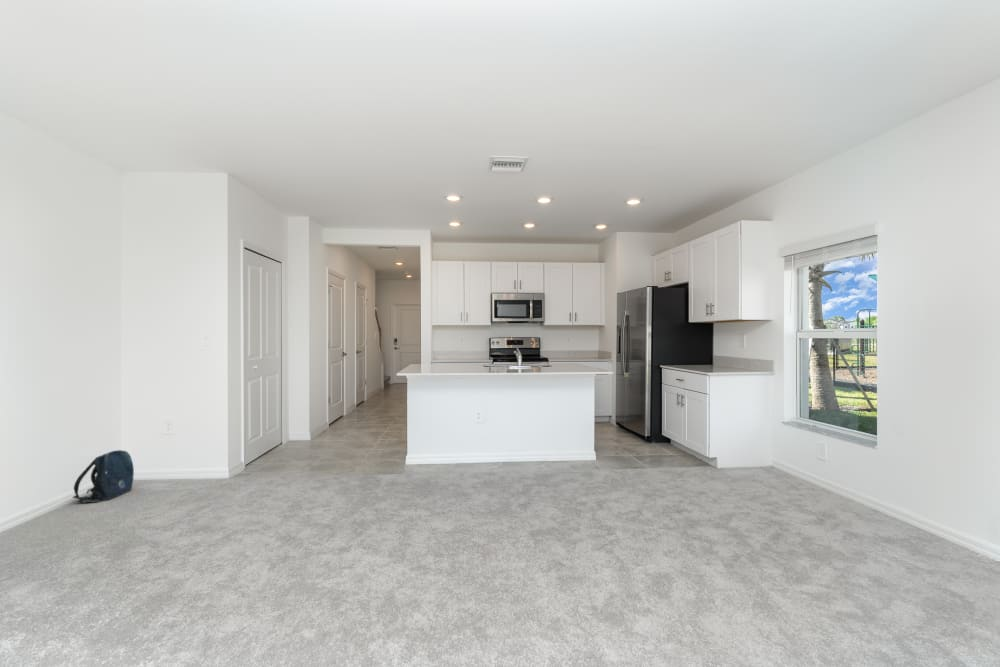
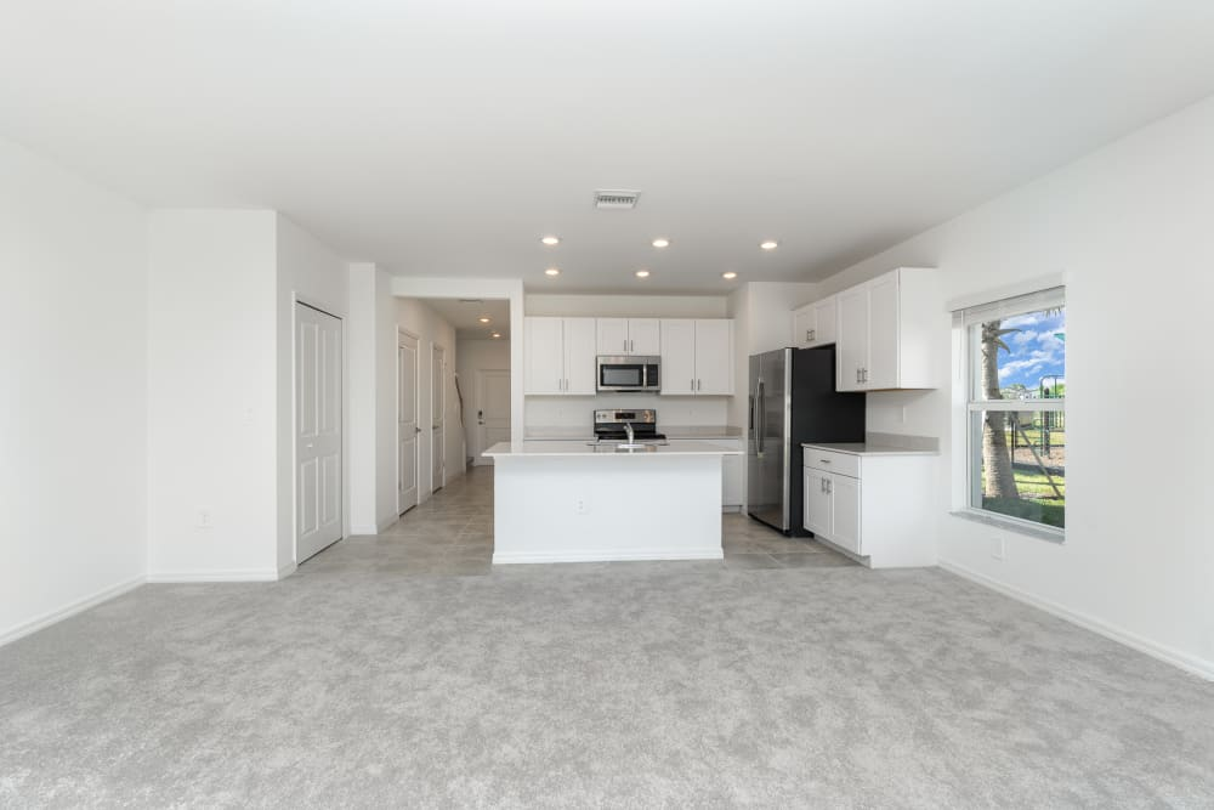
- backpack (103, 473)
